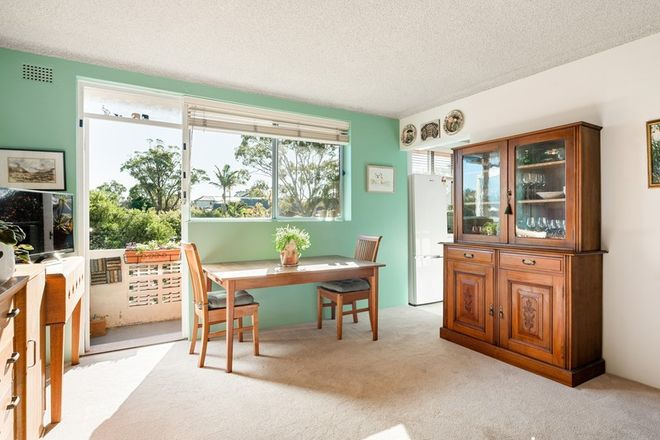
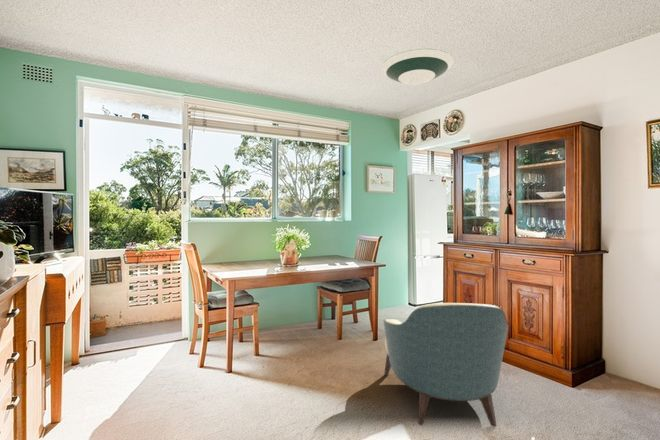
+ armchair (443, 344)
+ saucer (416, 74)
